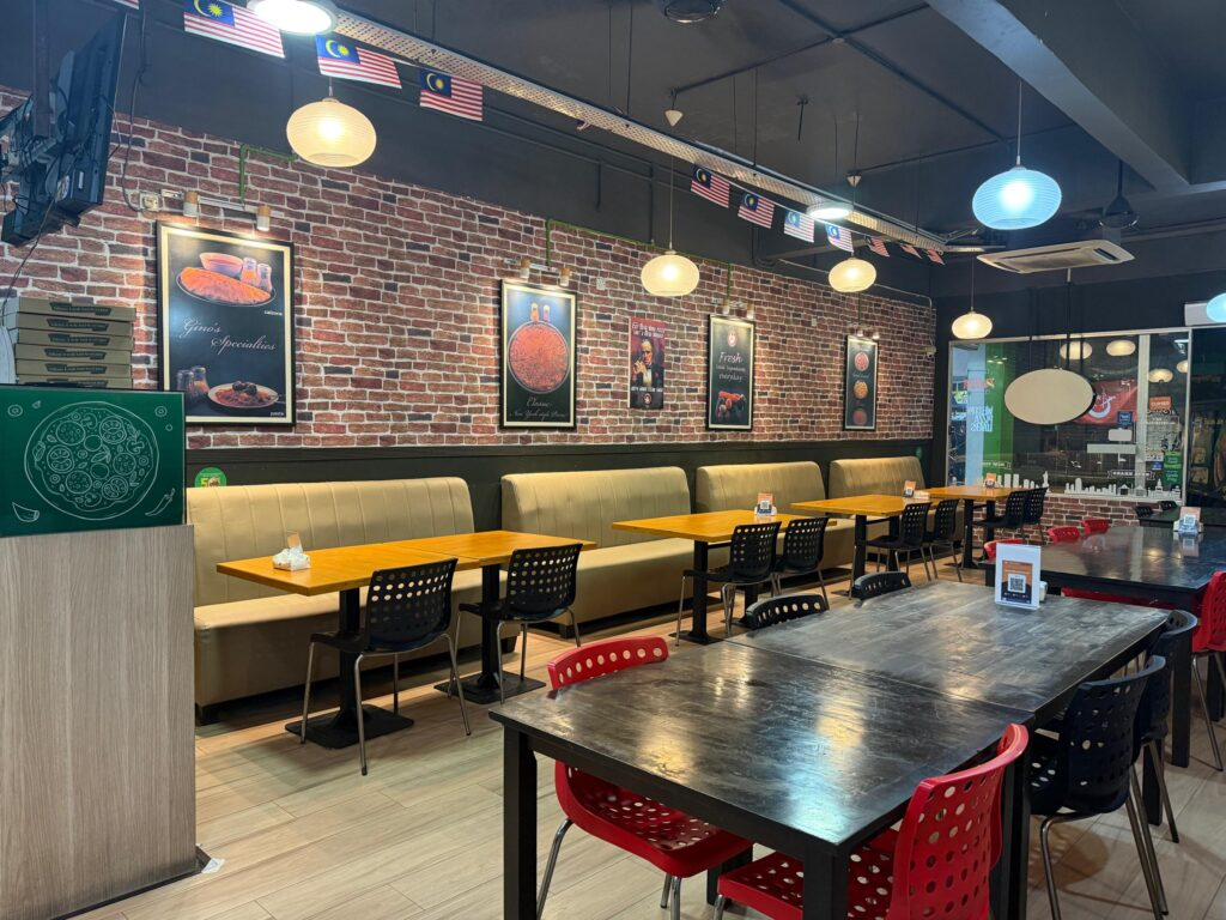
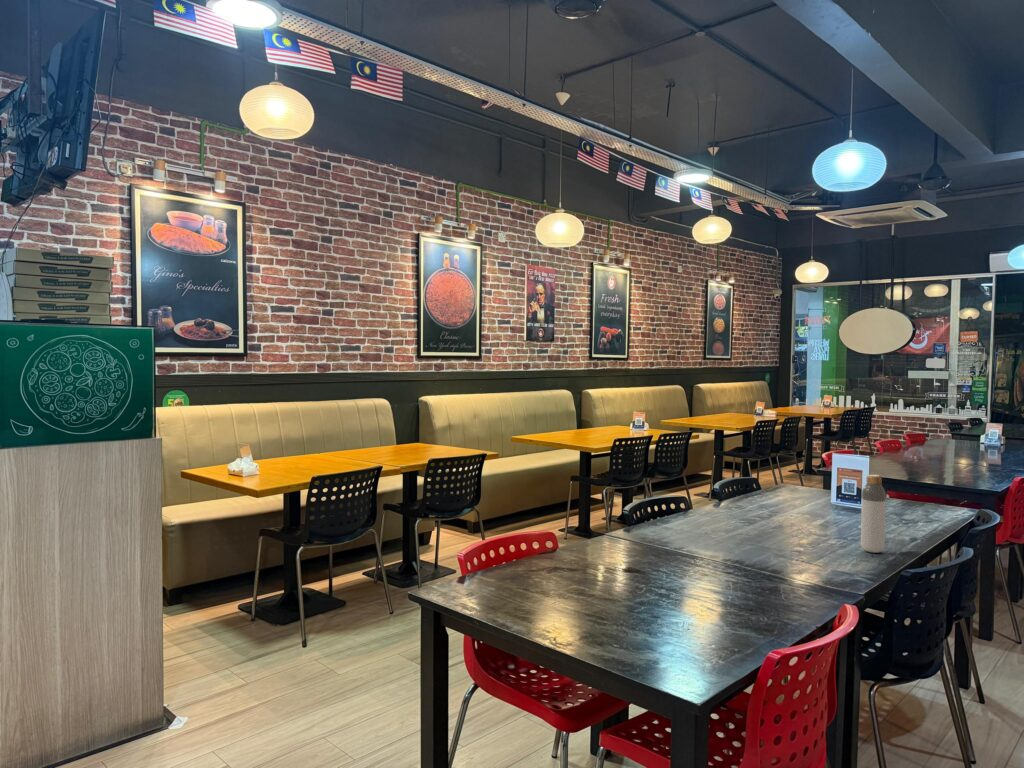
+ bottle (873, 513)
